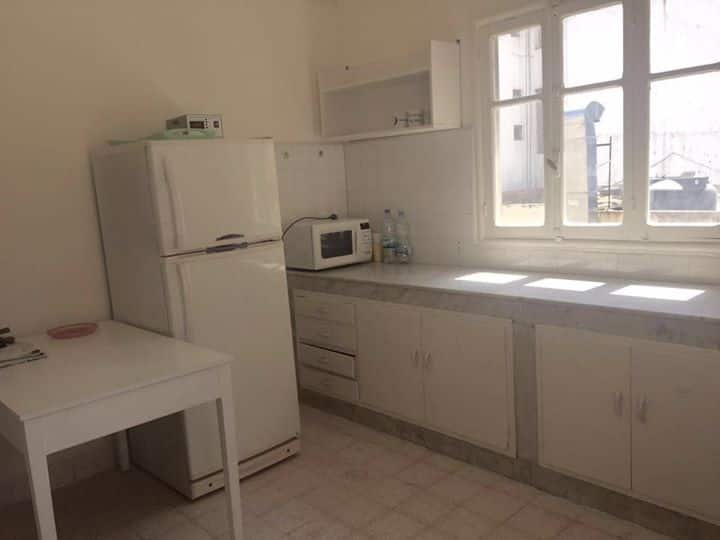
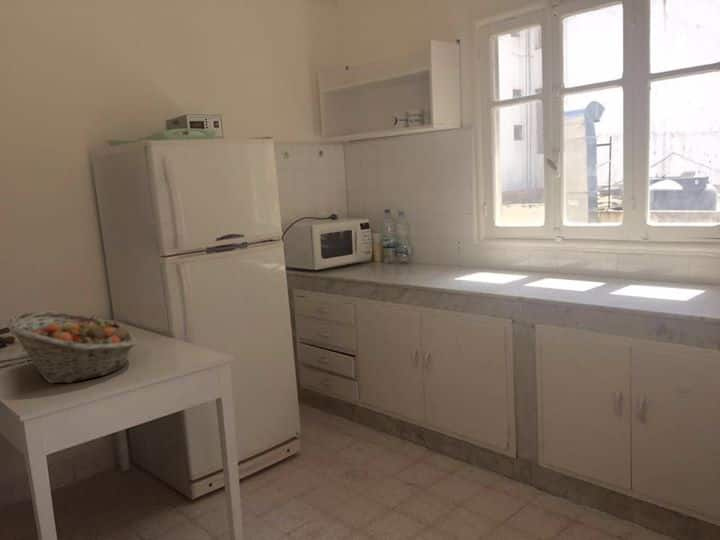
+ fruit basket (75, 340)
